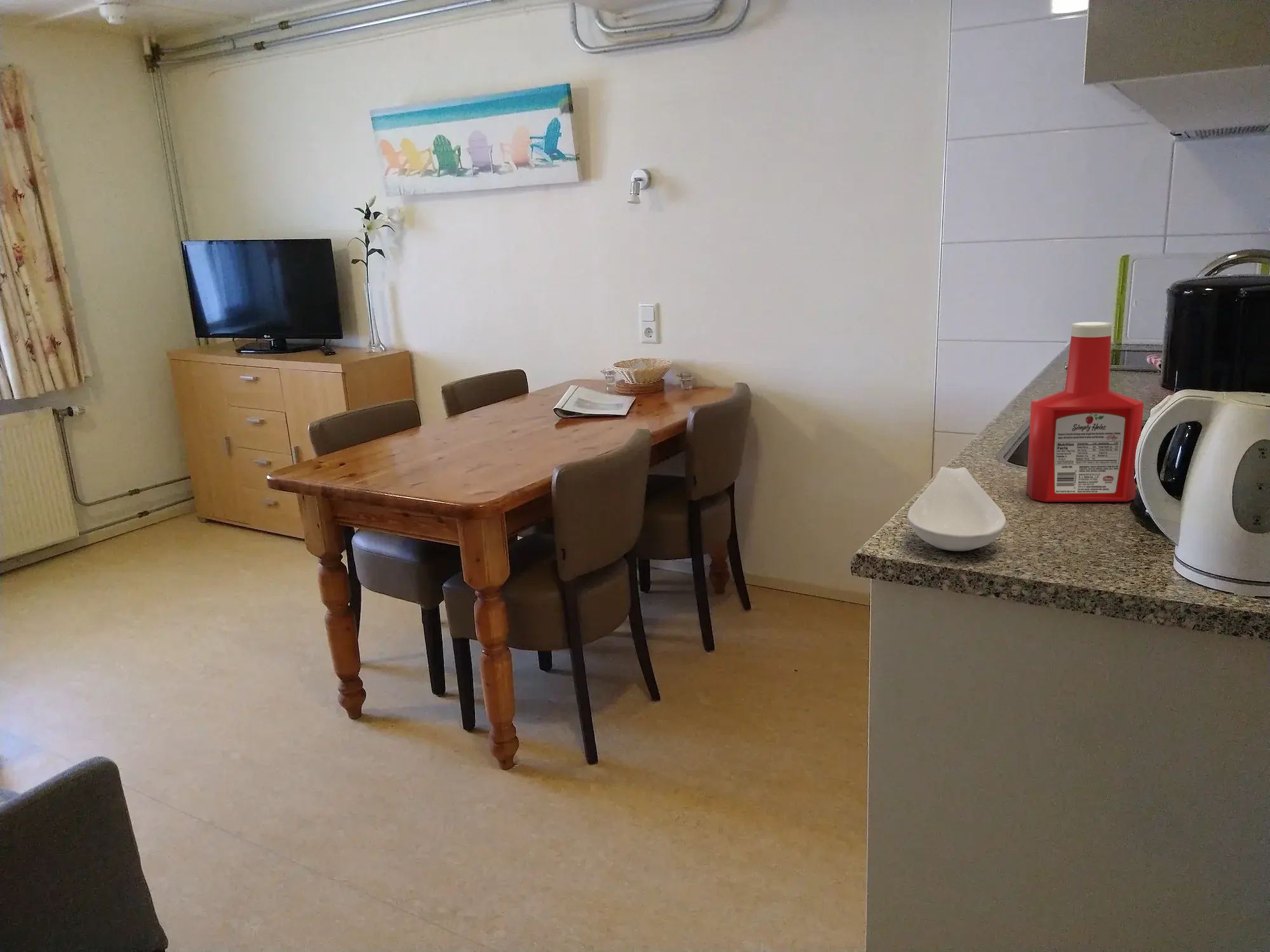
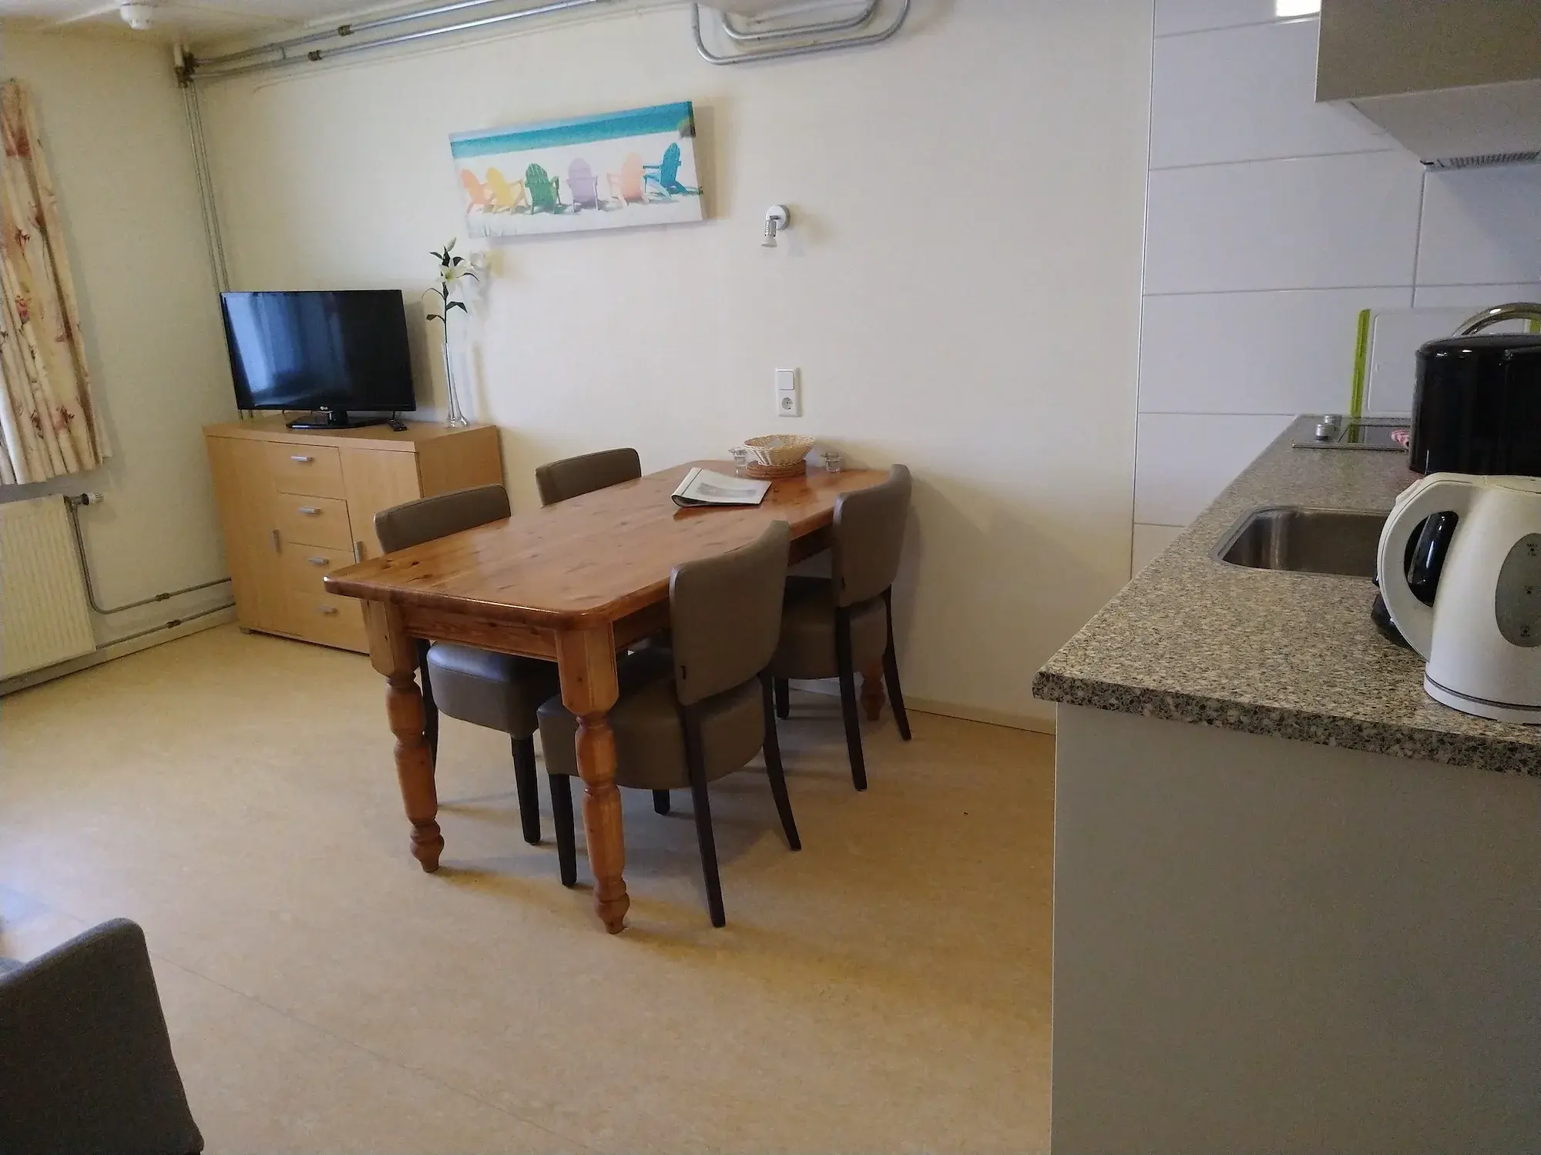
- soap bottle (1085, 411)
- spoon rest (953, 504)
